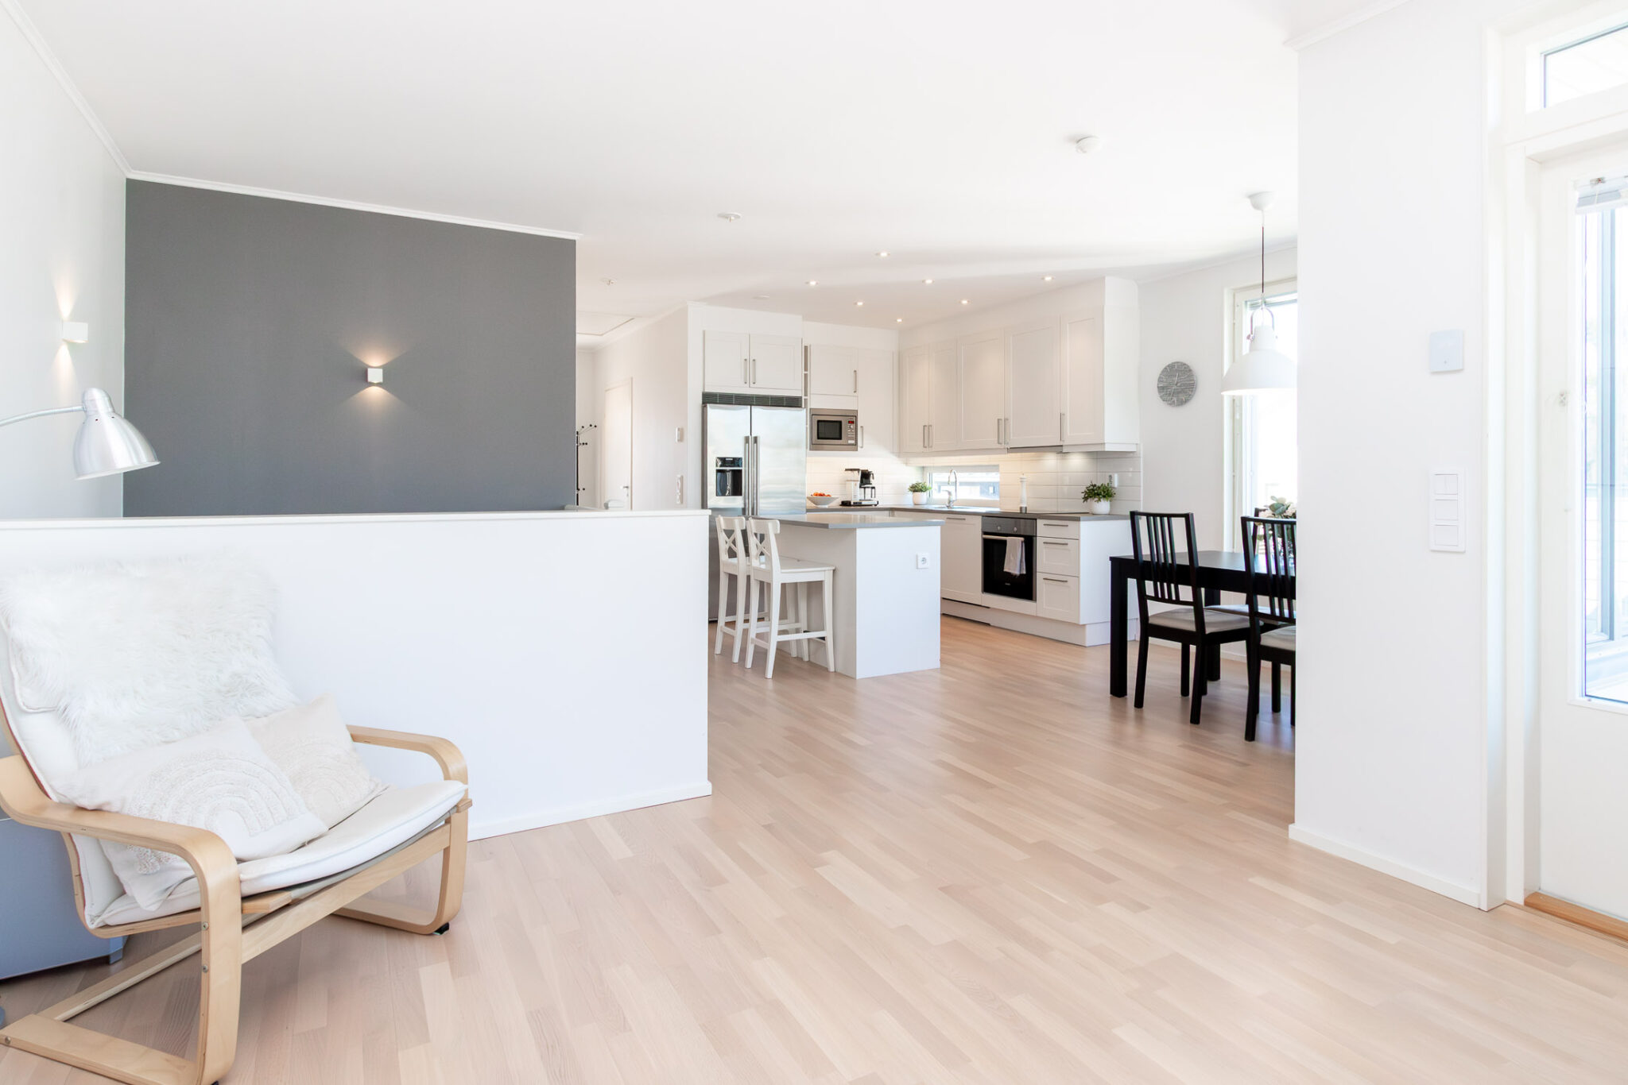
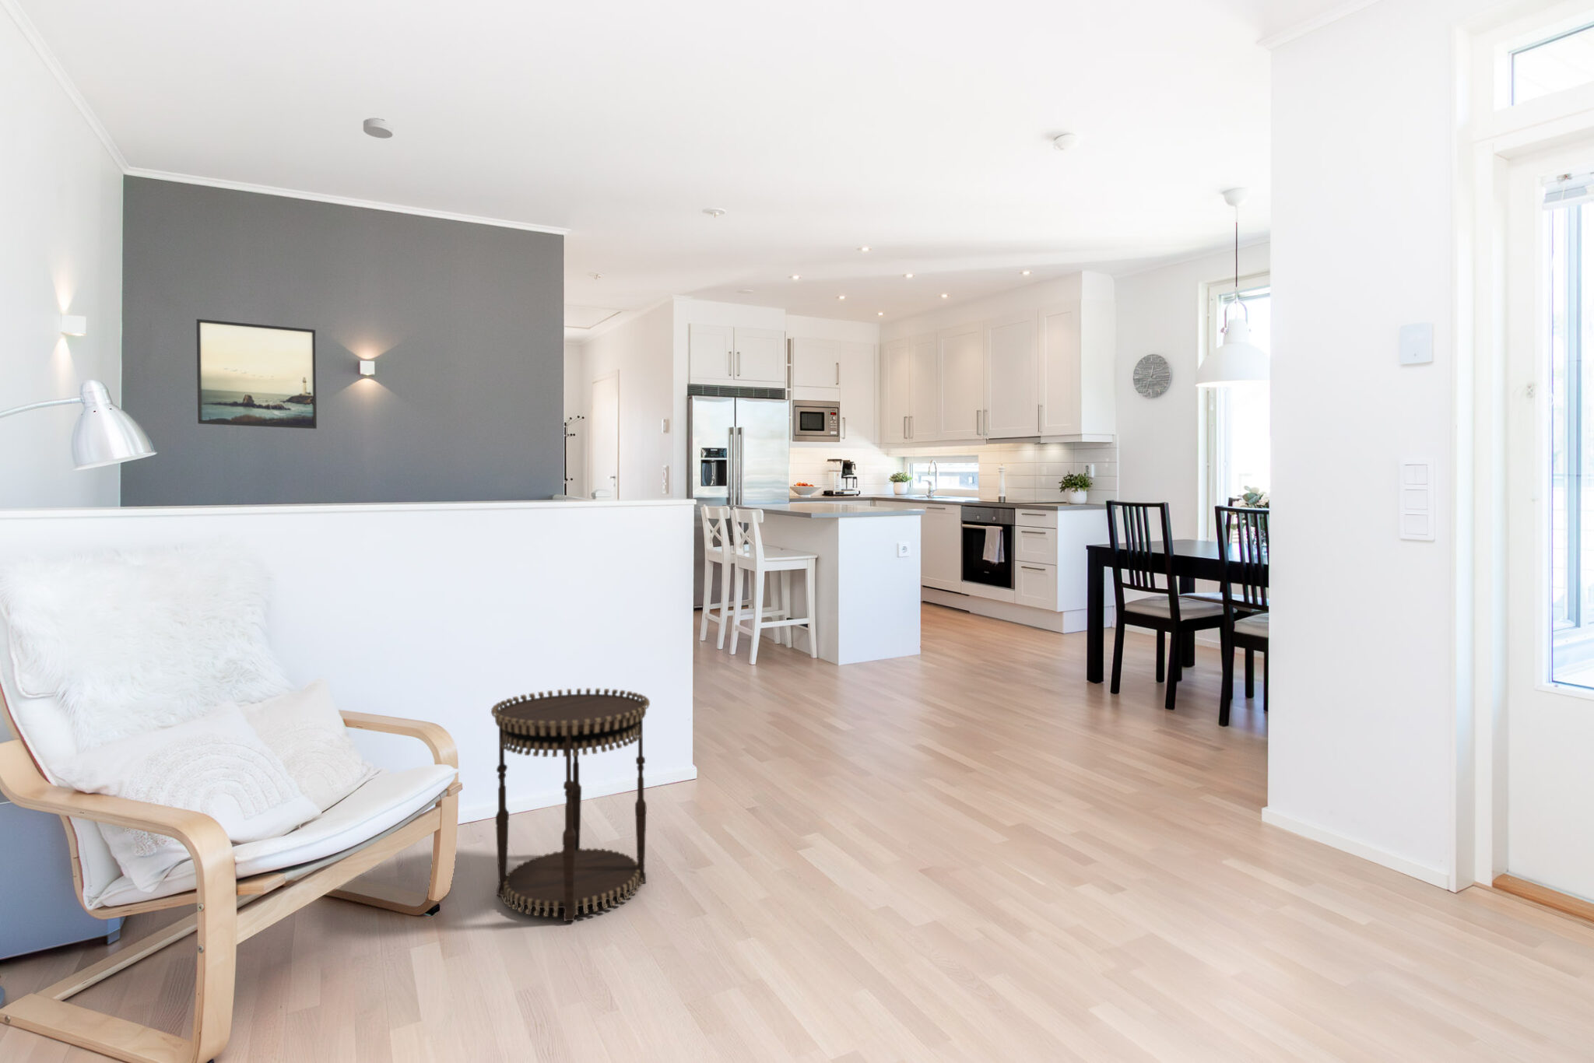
+ side table (572, 795)
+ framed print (259, 375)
+ smoke detector (377, 126)
